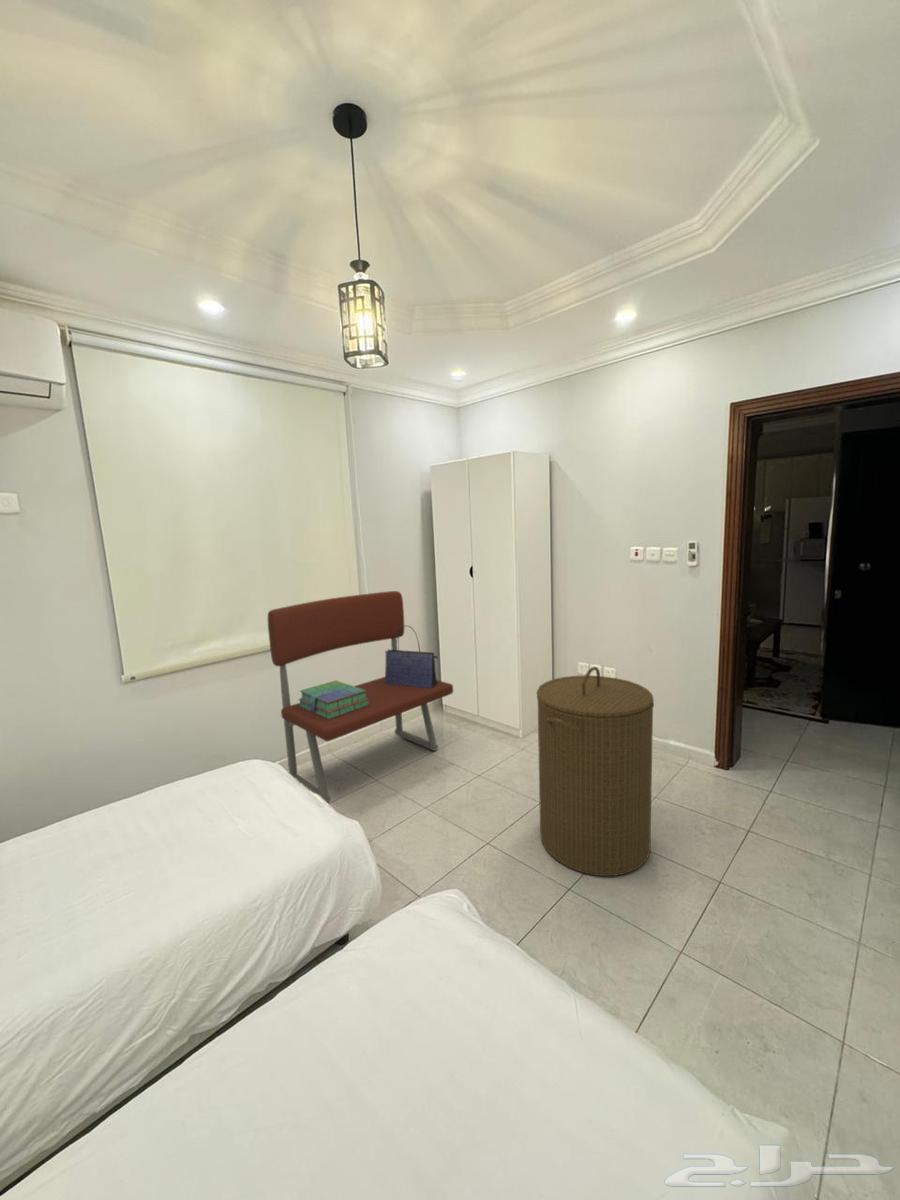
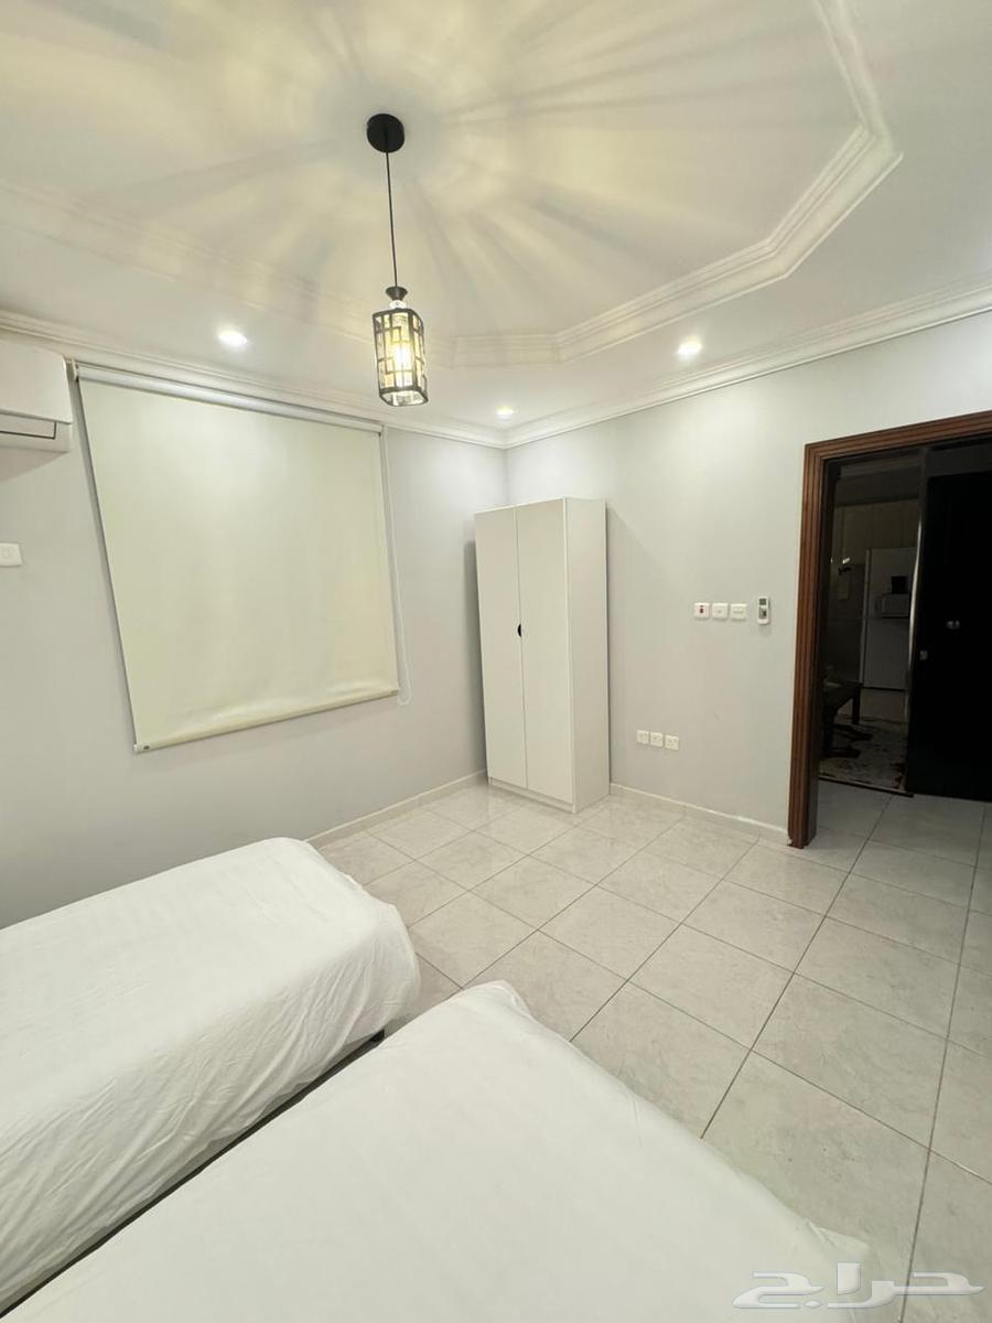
- laundry hamper (593, 755)
- stack of books (333, 697)
- tote bag (411, 654)
- bench (364, 685)
